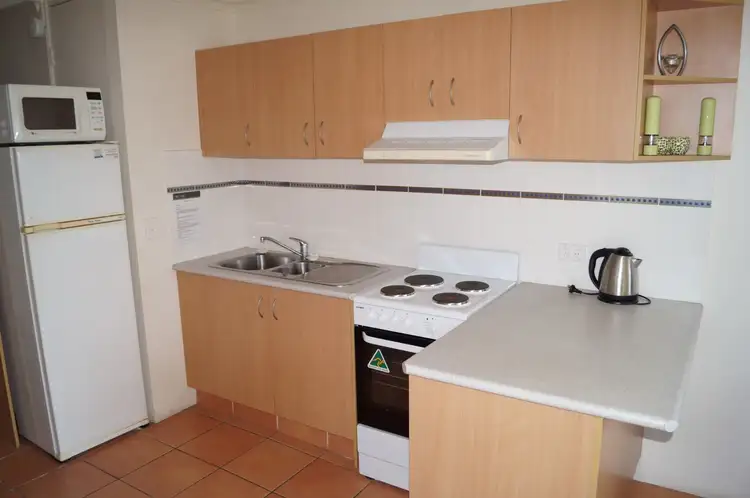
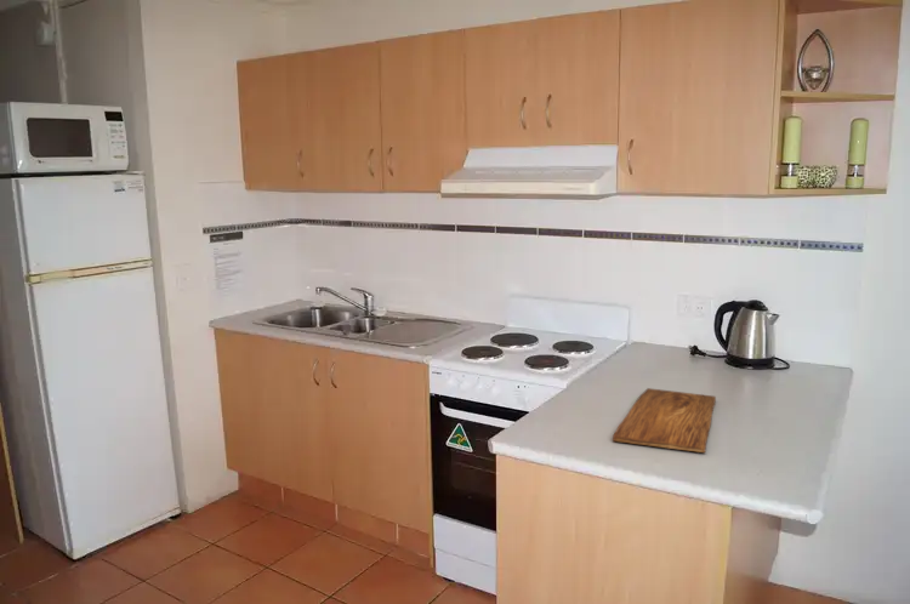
+ cutting board (669, 416)
